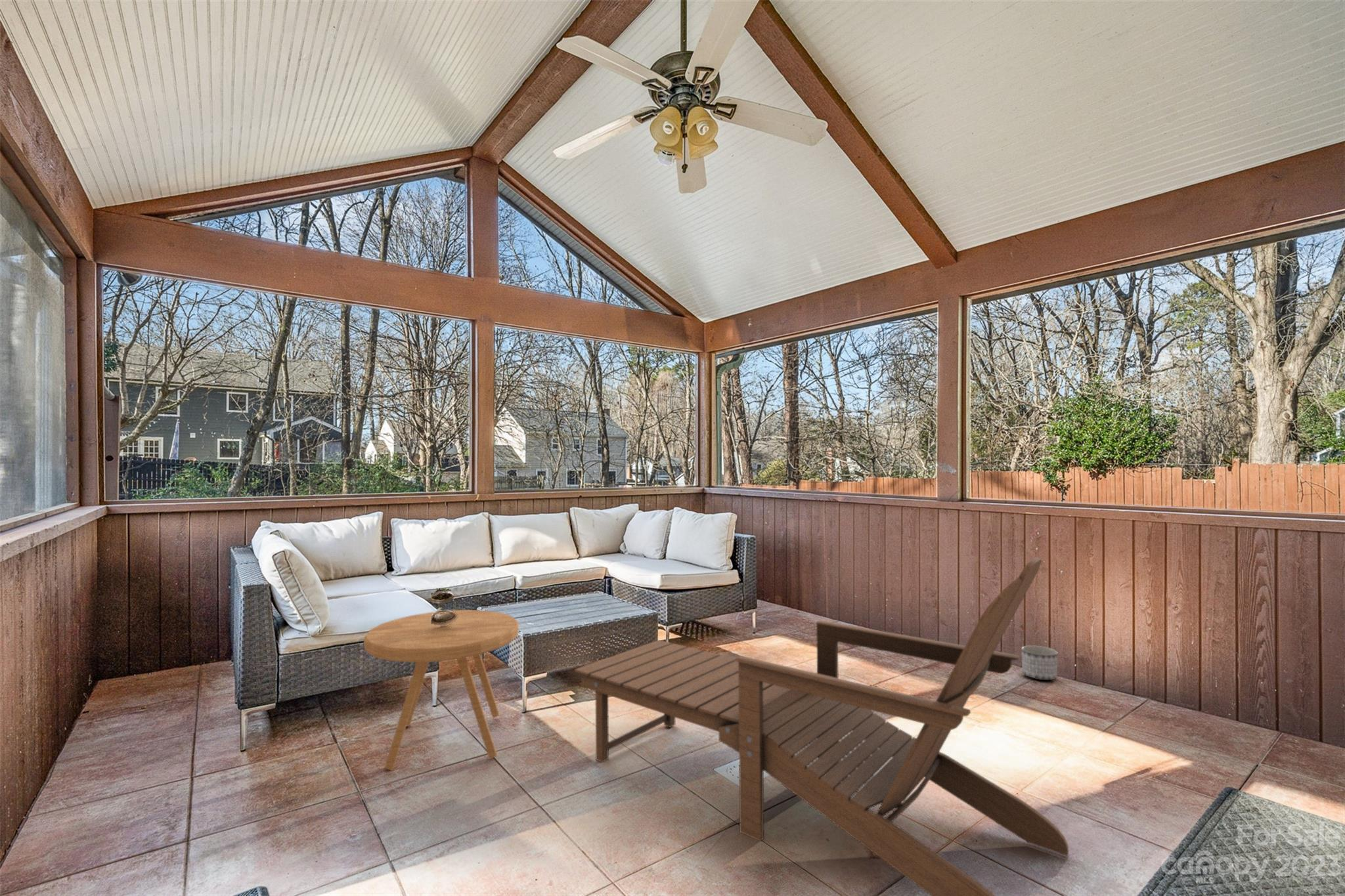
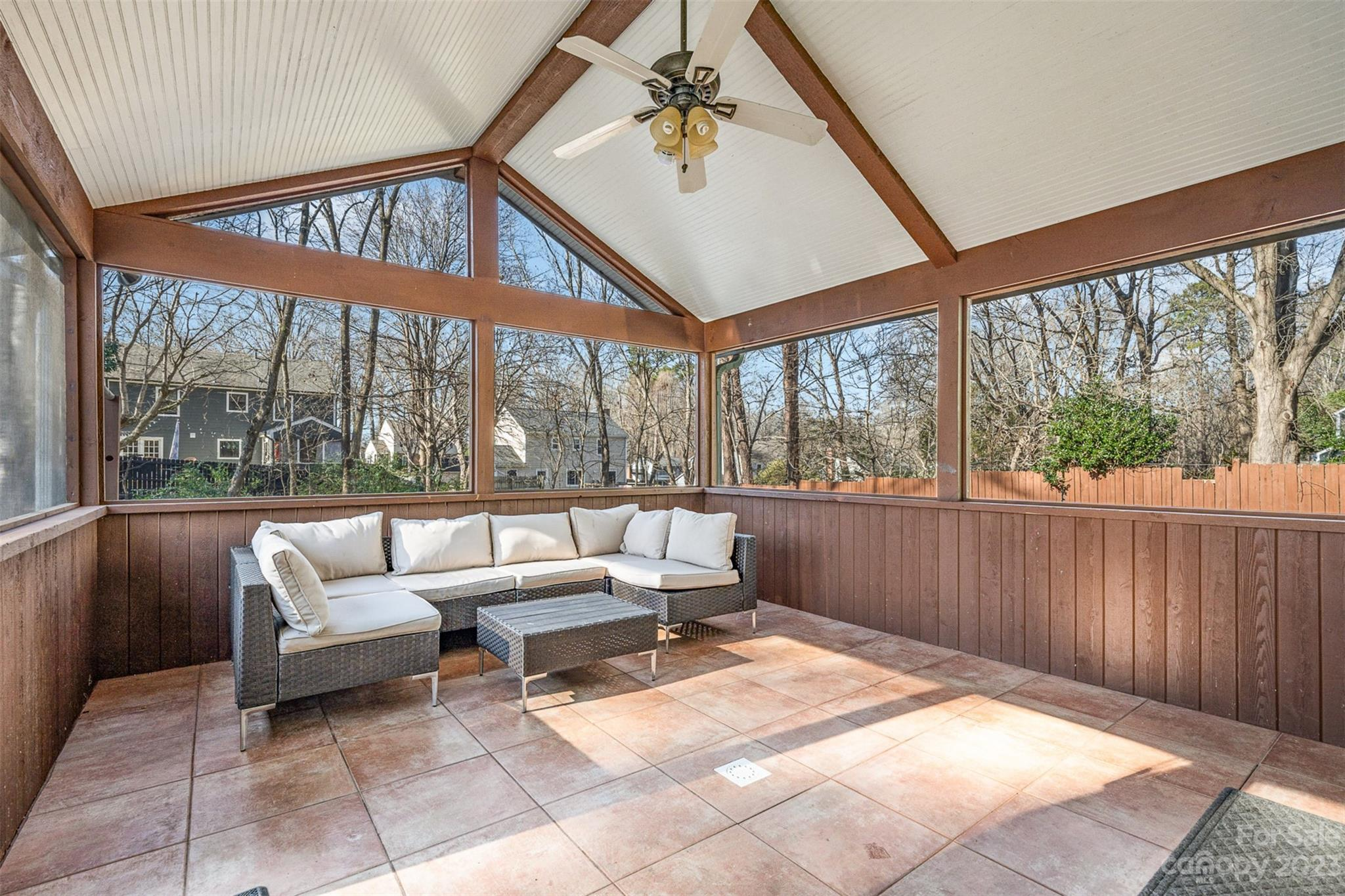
- planter (1039, 664)
- succulent plant (443, 607)
- lounge chair (785, 667)
- side table (463, 679)
